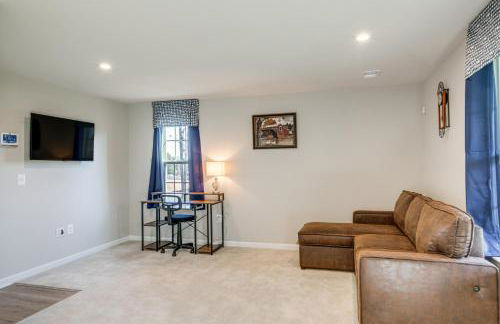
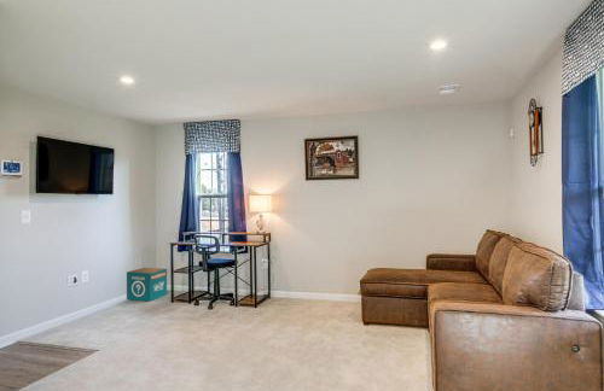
+ product box (146, 284)
